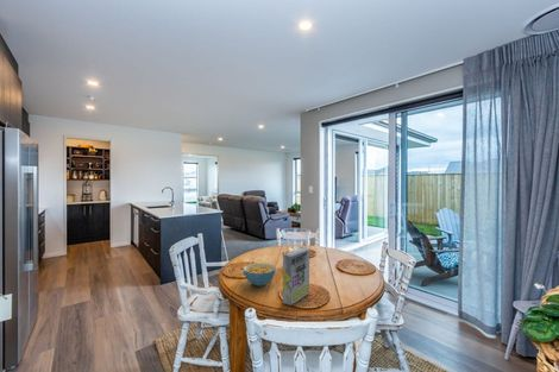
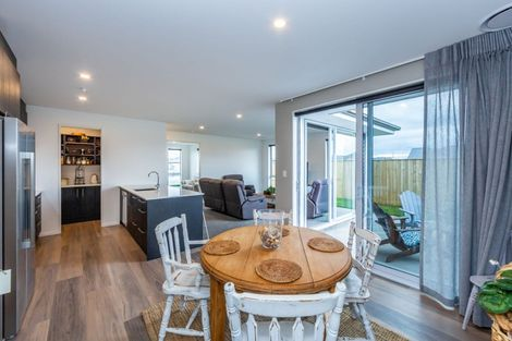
- cereal box (296, 275)
- cereal bowl (259, 276)
